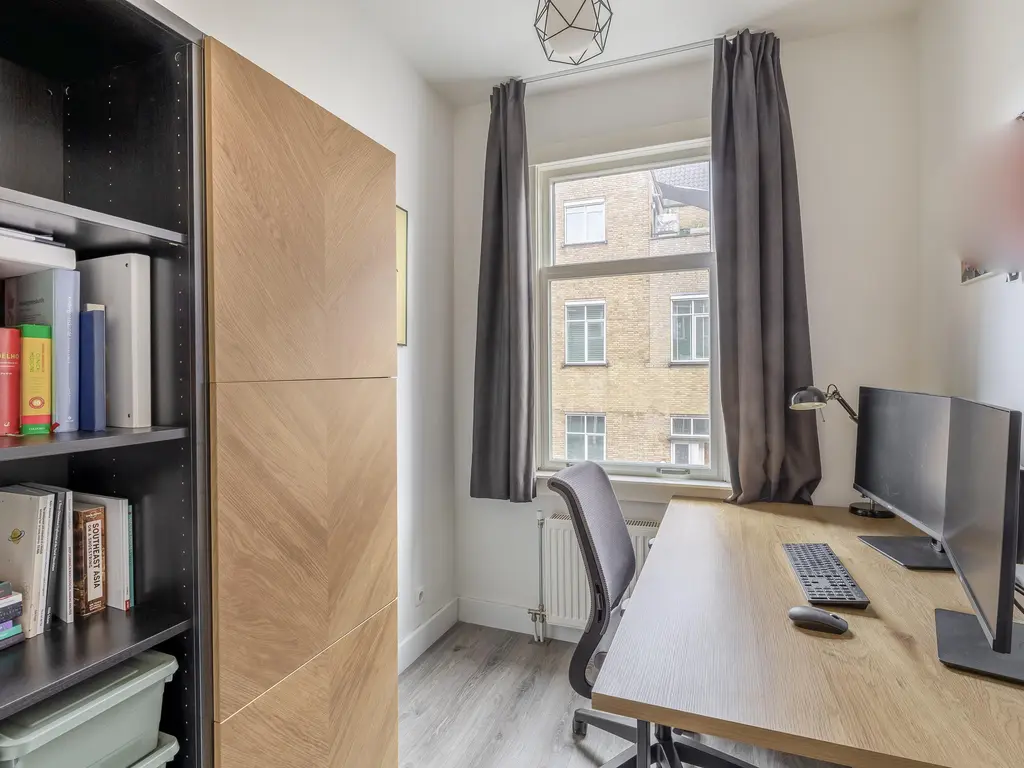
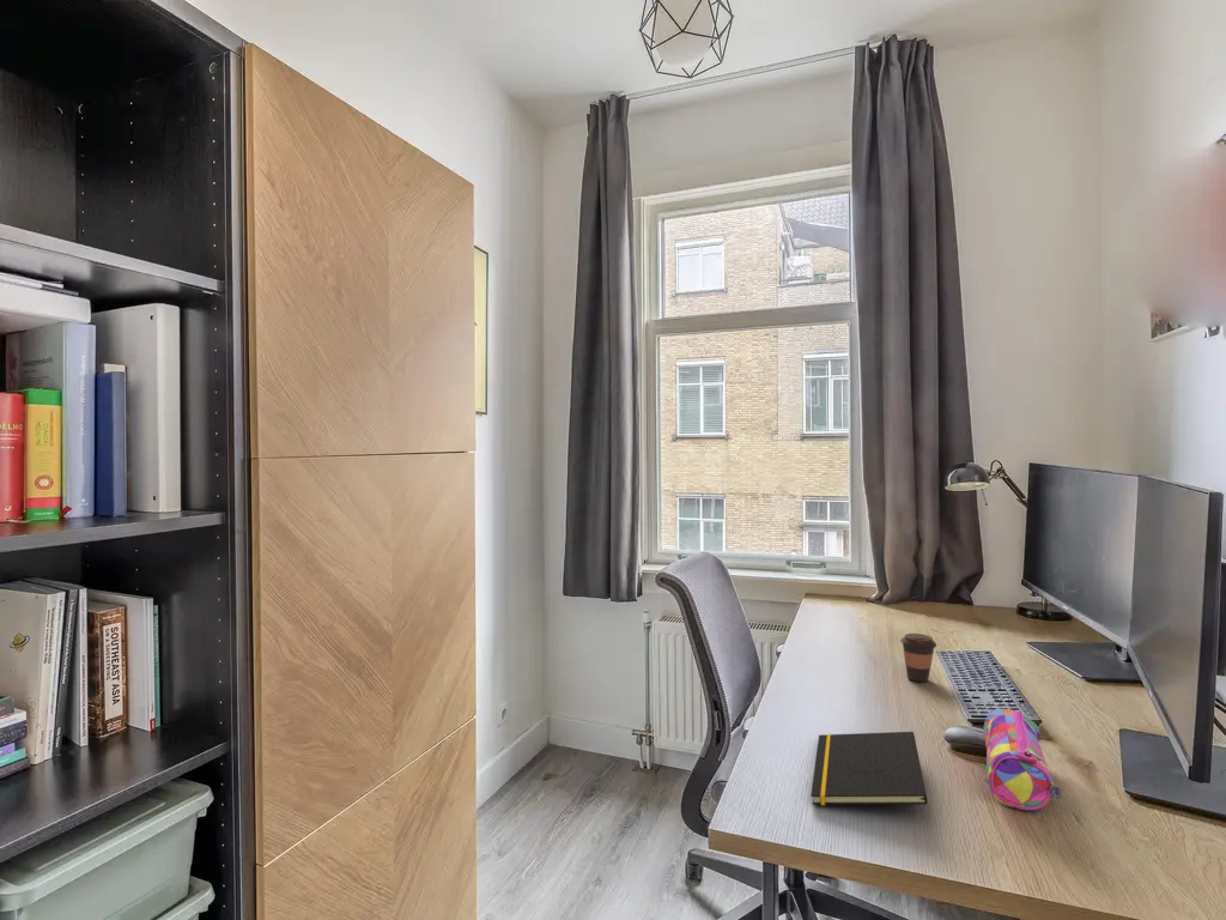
+ notepad (866, 765)
+ pencil case (1015, 755)
+ coffee cup (917, 658)
